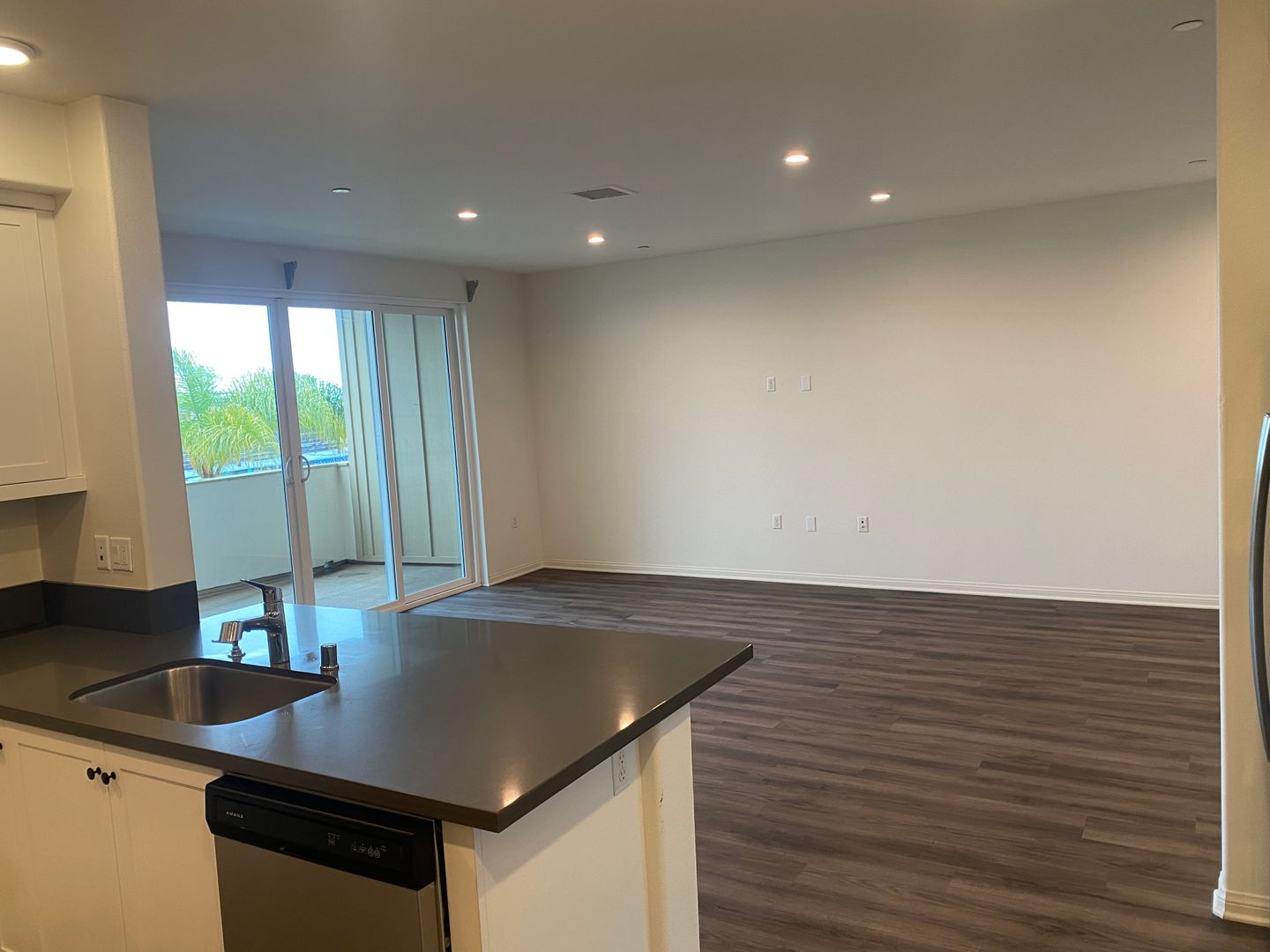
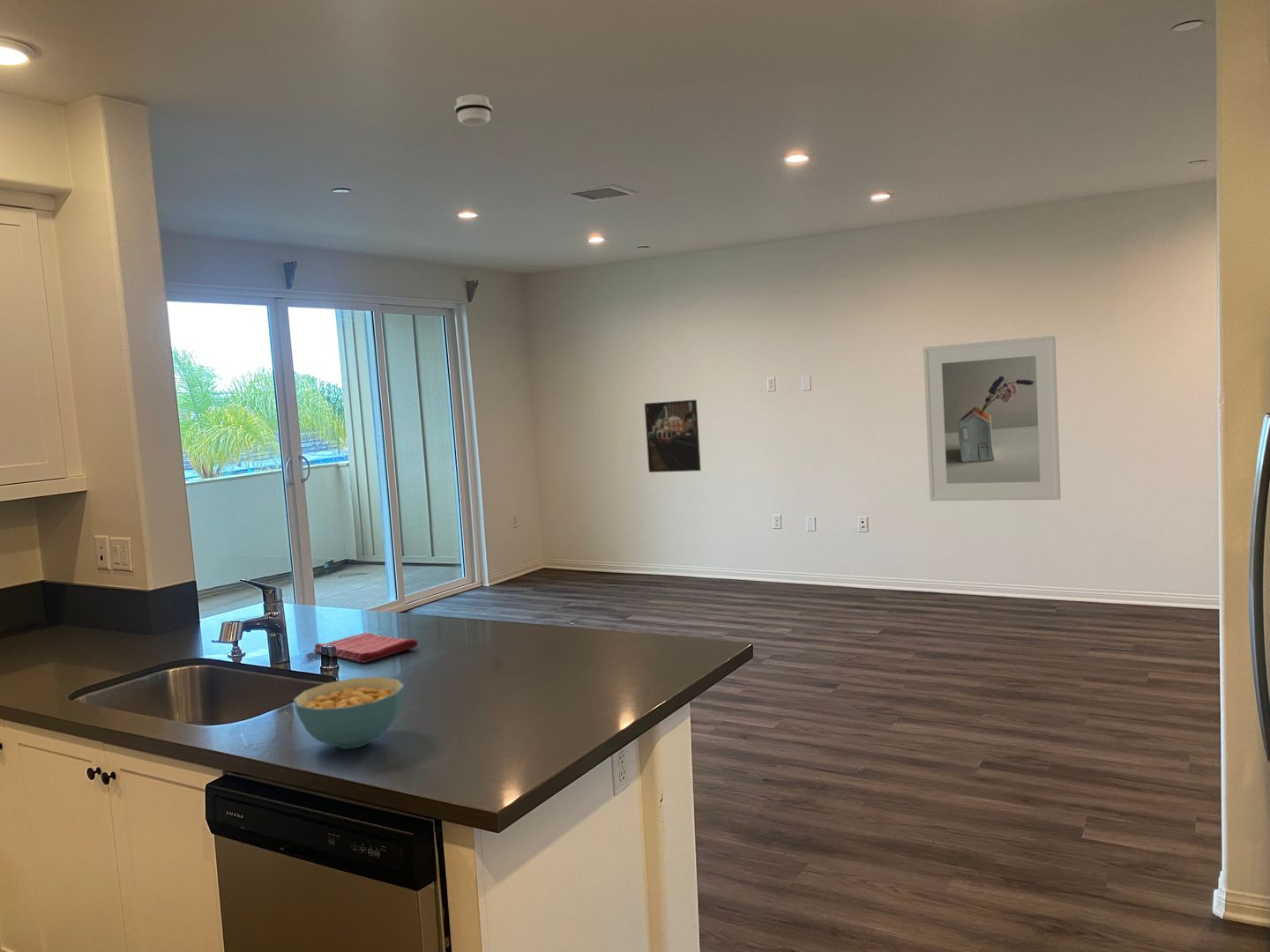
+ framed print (672, 436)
+ smoke detector (474, 110)
+ cereal bowl (351, 718)
+ dish towel (365, 645)
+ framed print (990, 421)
